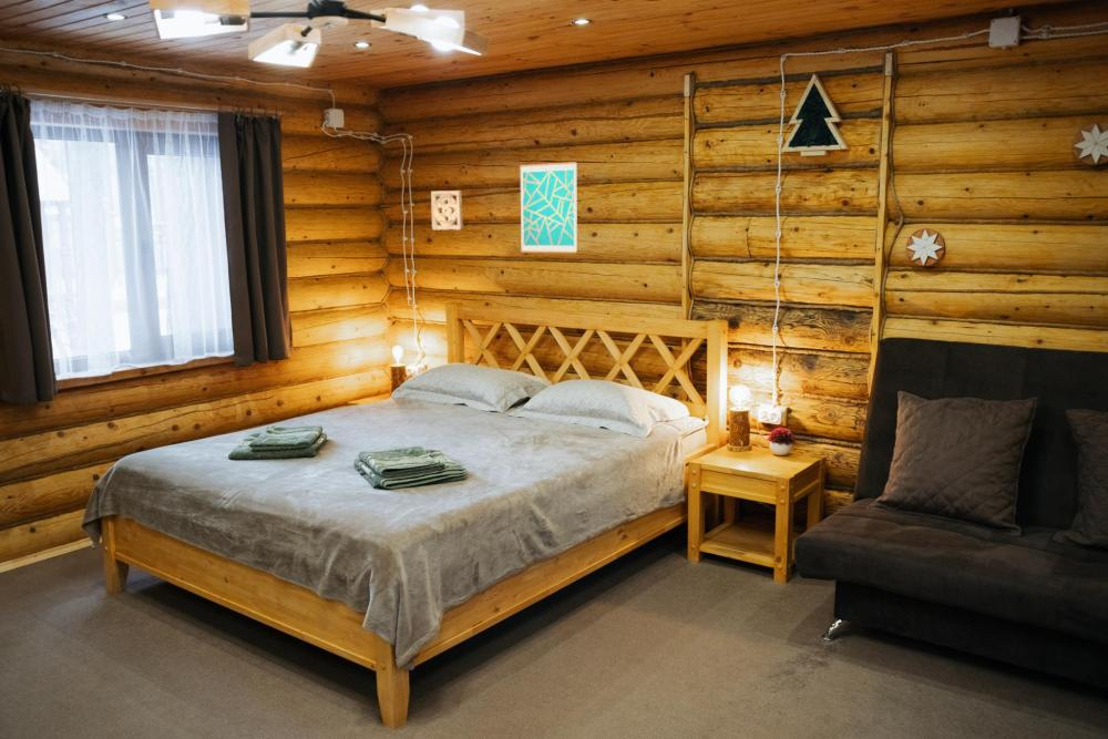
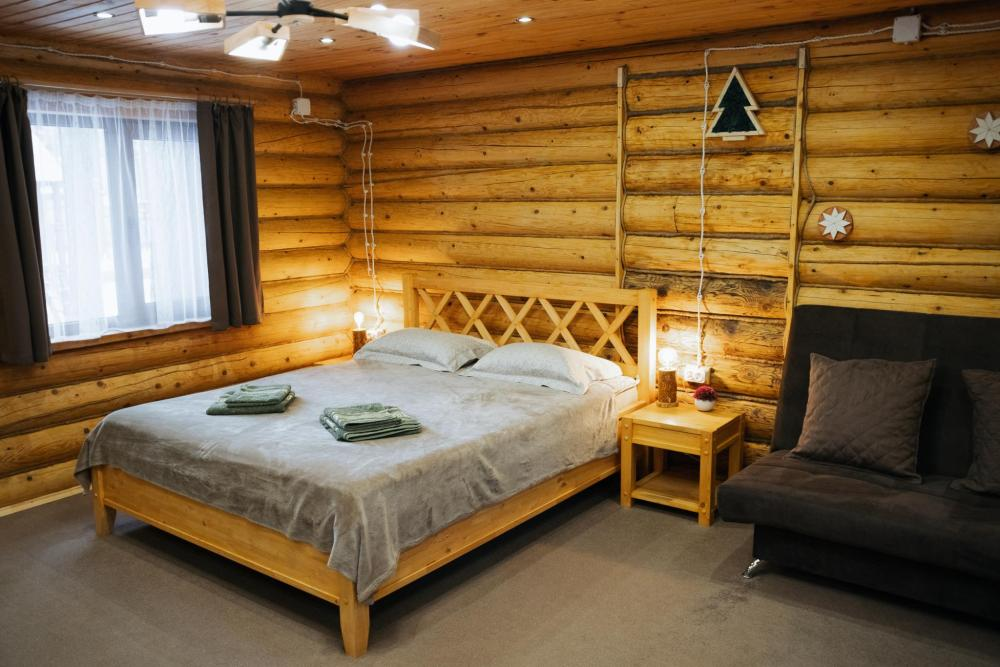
- wall ornament (447, 211)
- wall art (547, 208)
